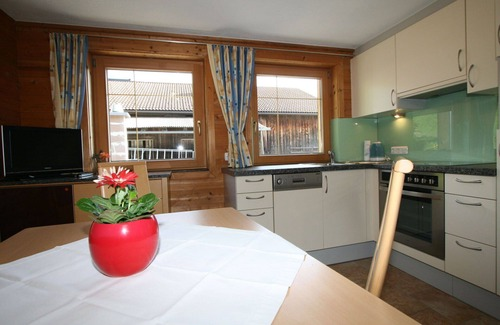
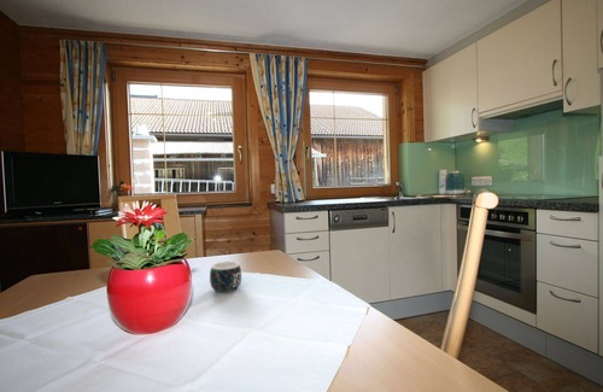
+ mug (228, 275)
